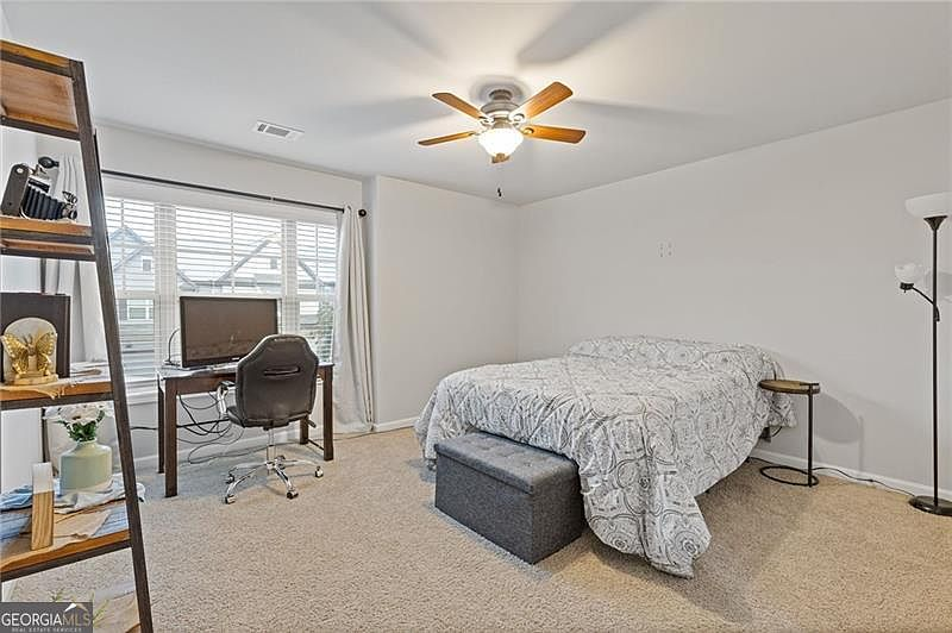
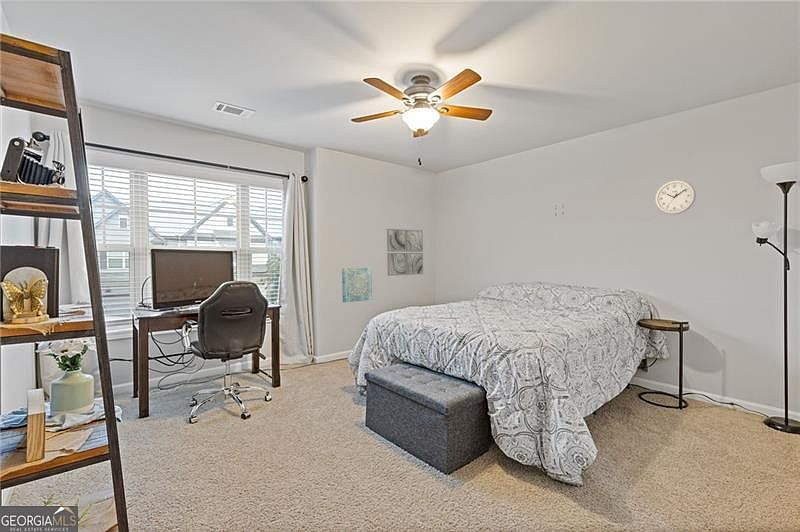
+ wall clock (674, 197)
+ wall art (357, 284)
+ wall art (405, 251)
